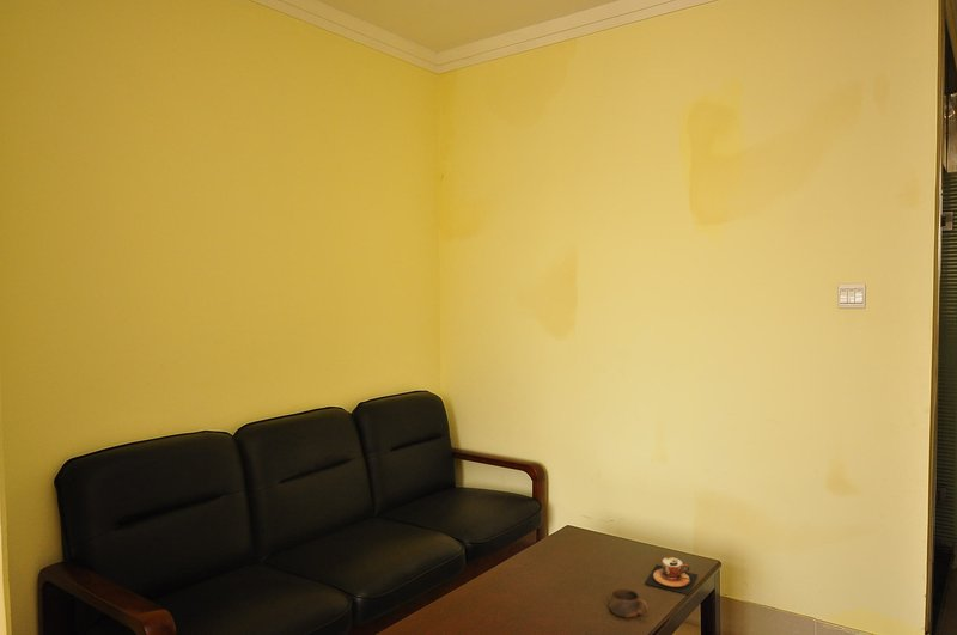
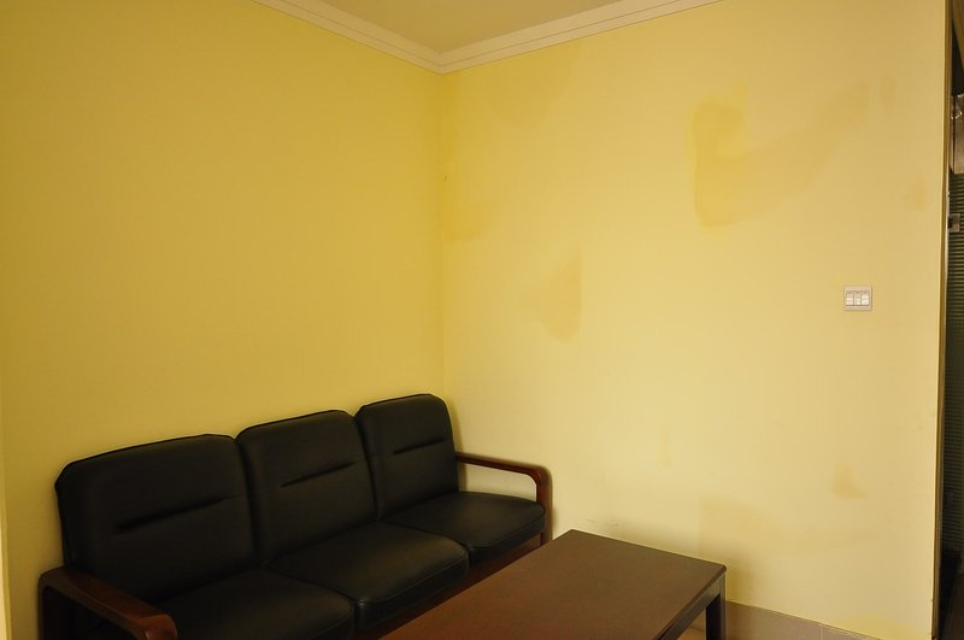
- cup (628, 604)
- teacup (671, 569)
